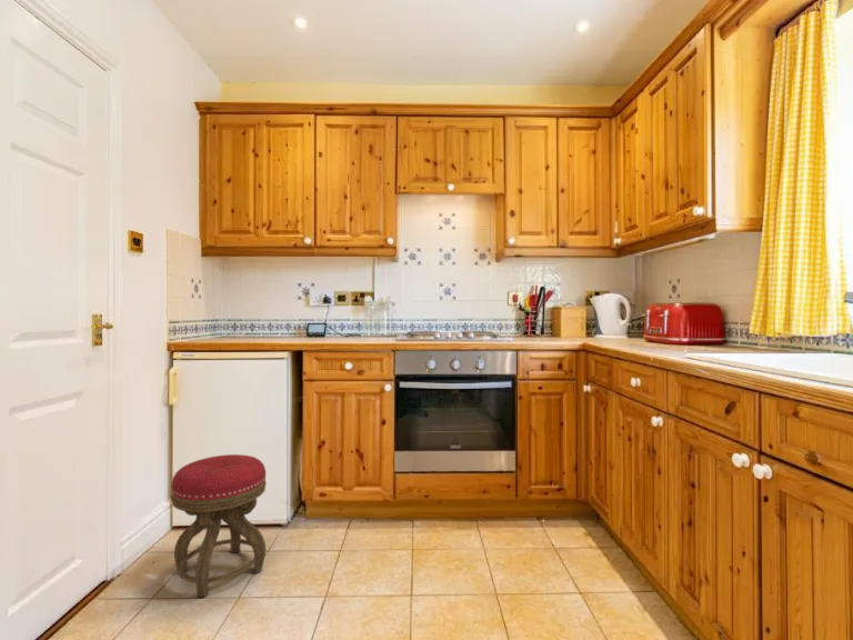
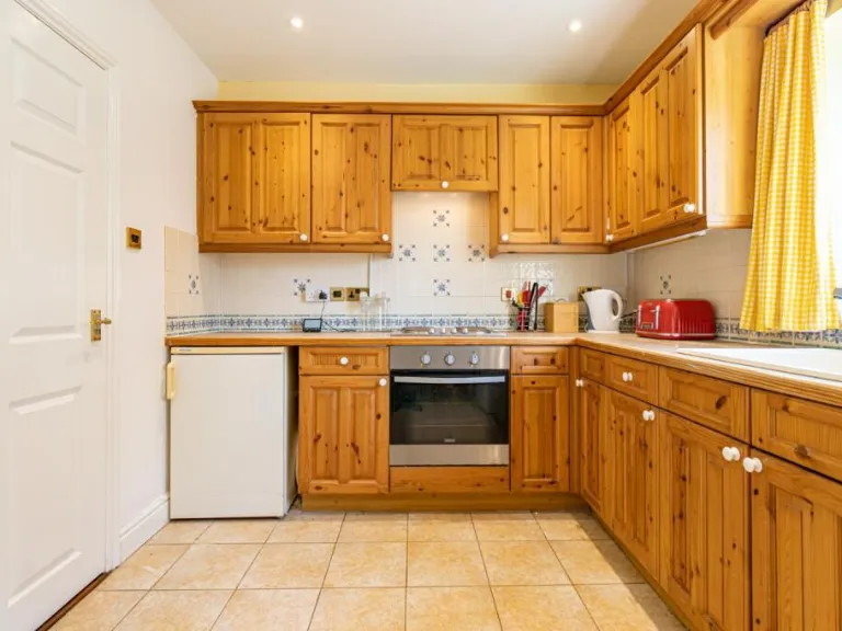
- stool (220, 517)
